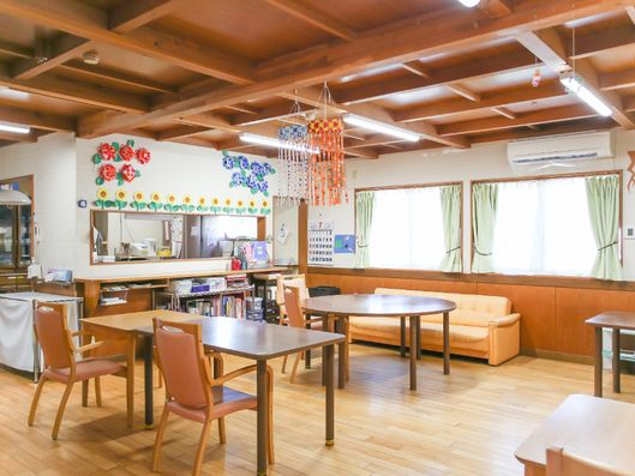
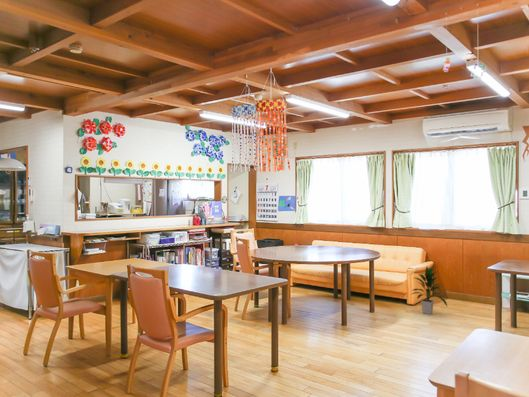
+ indoor plant (428, 290)
